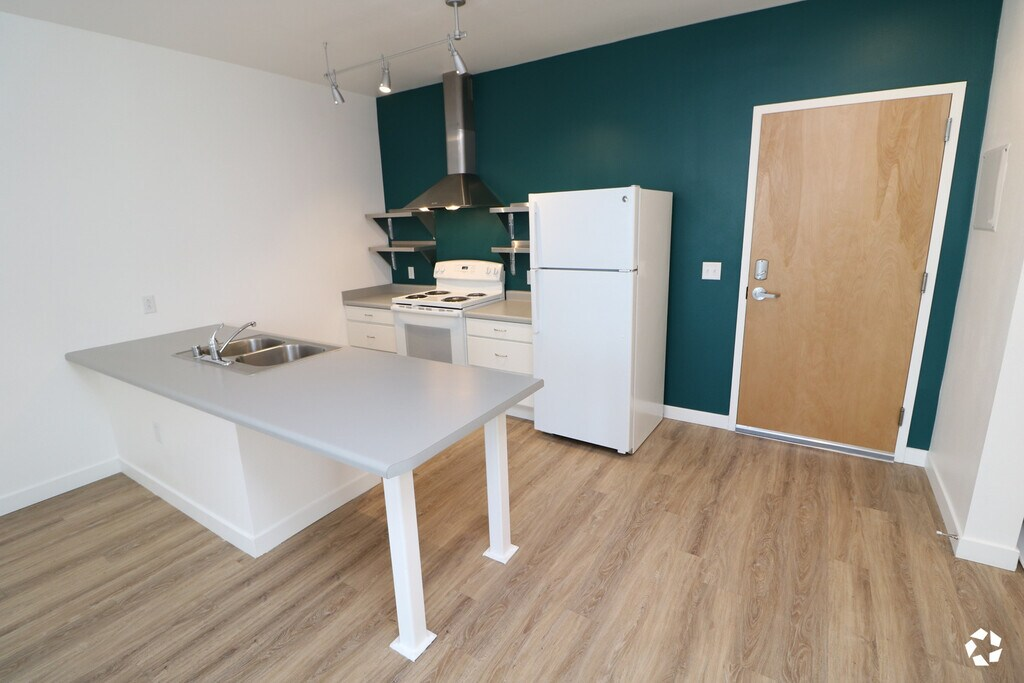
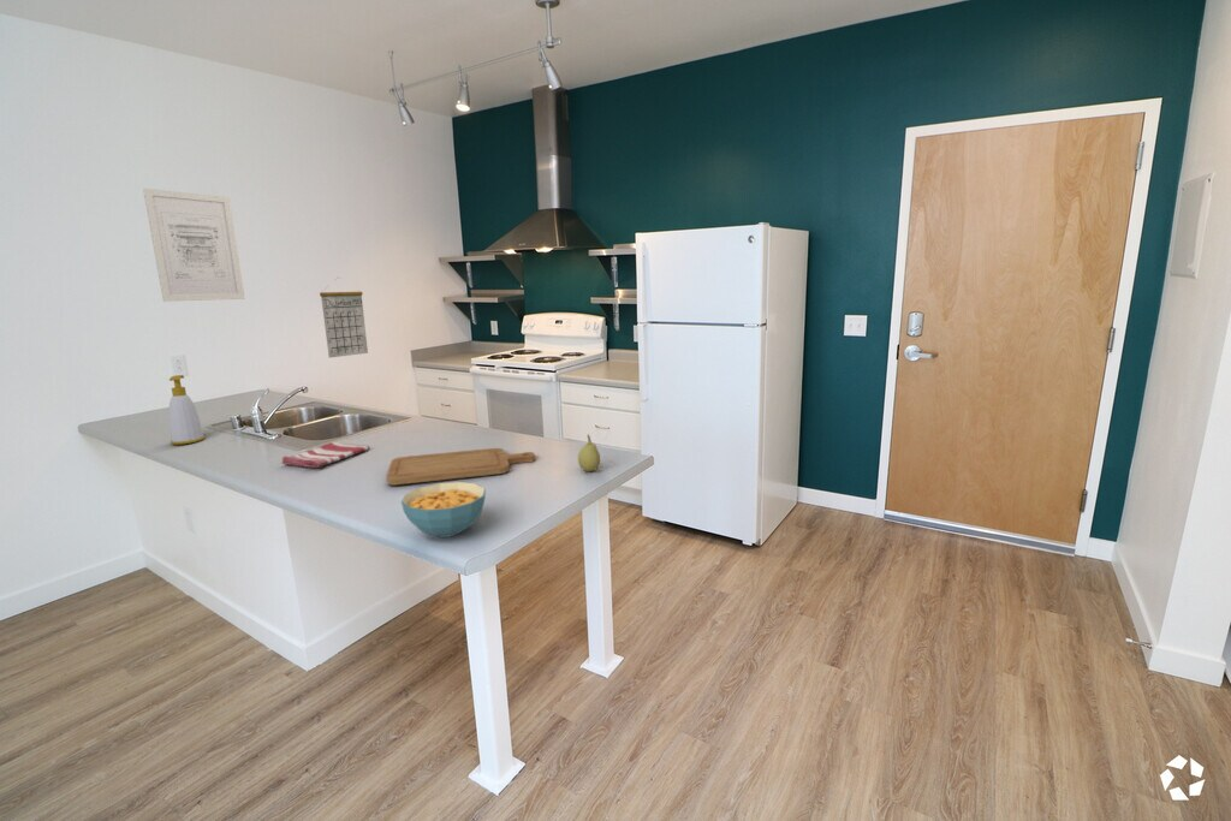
+ chopping board (464, 463)
+ cereal bowl (446, 513)
+ fruit (589, 452)
+ dish towel (327, 453)
+ soap bottle (182, 409)
+ calendar (344, 316)
+ wall art (197, 248)
